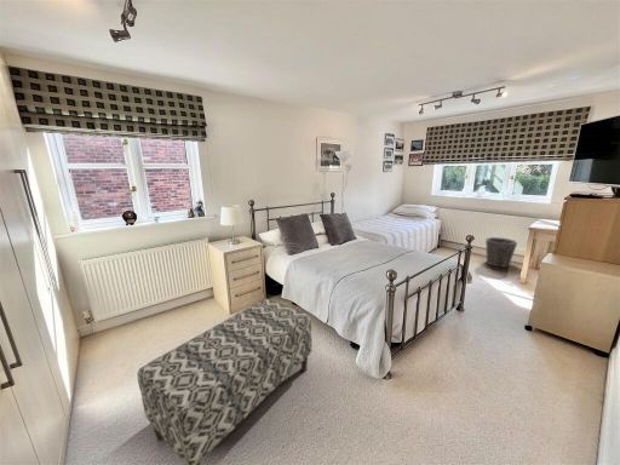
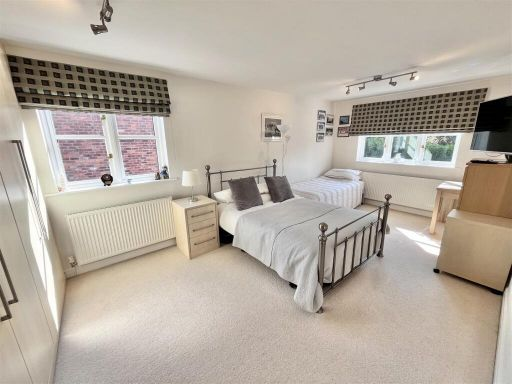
- waste bin (499, 252)
- bench (240, 368)
